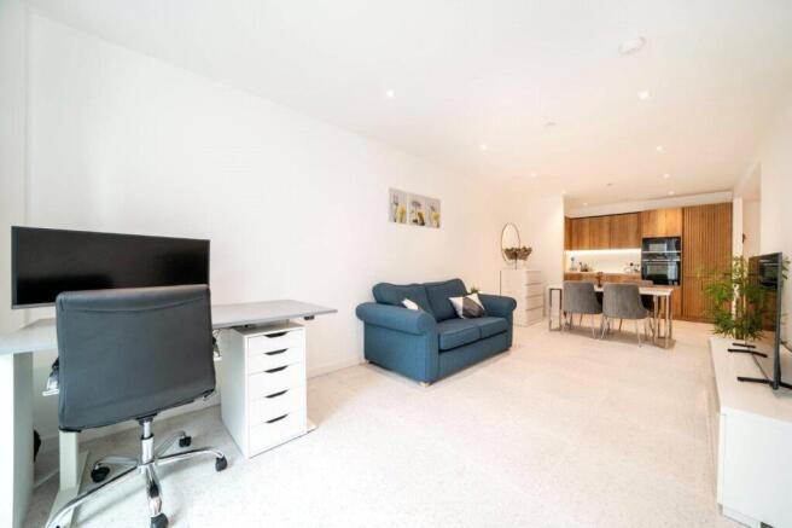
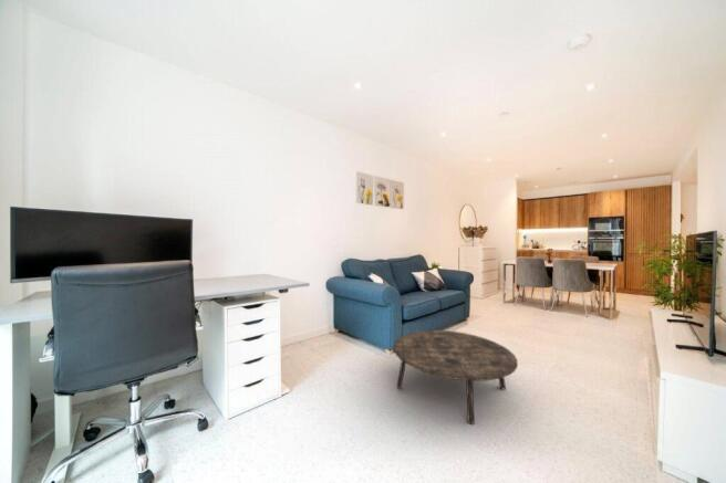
+ coffee table (450, 368)
